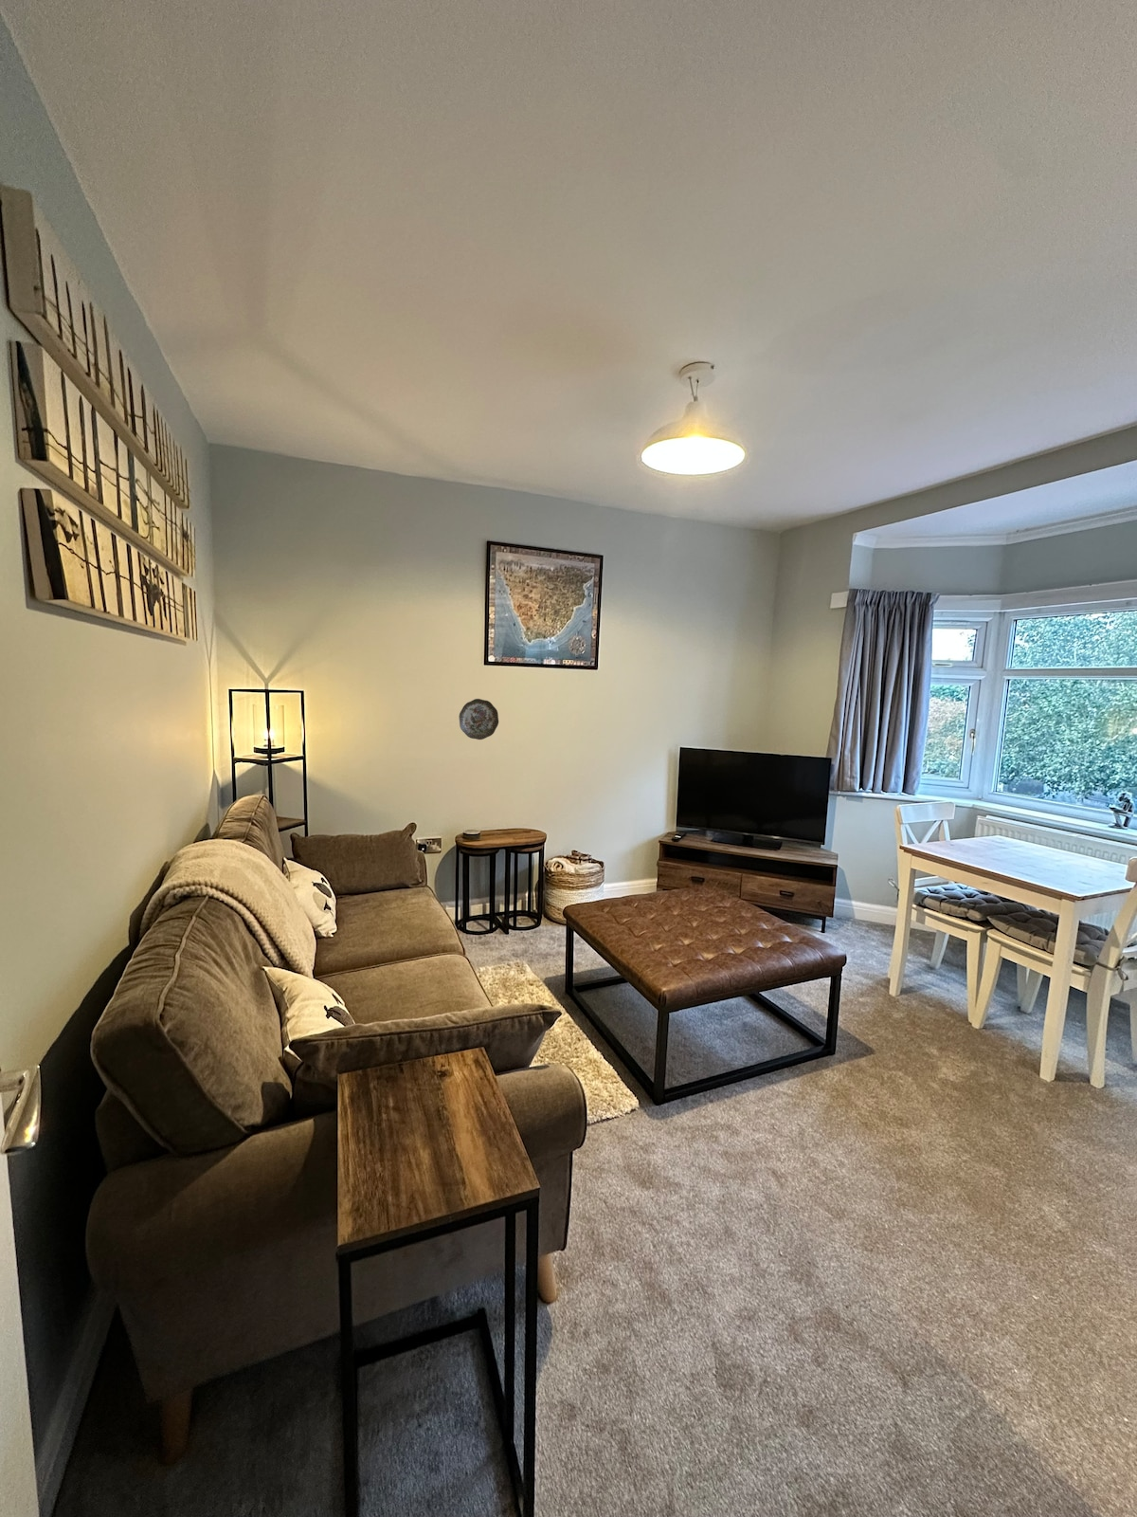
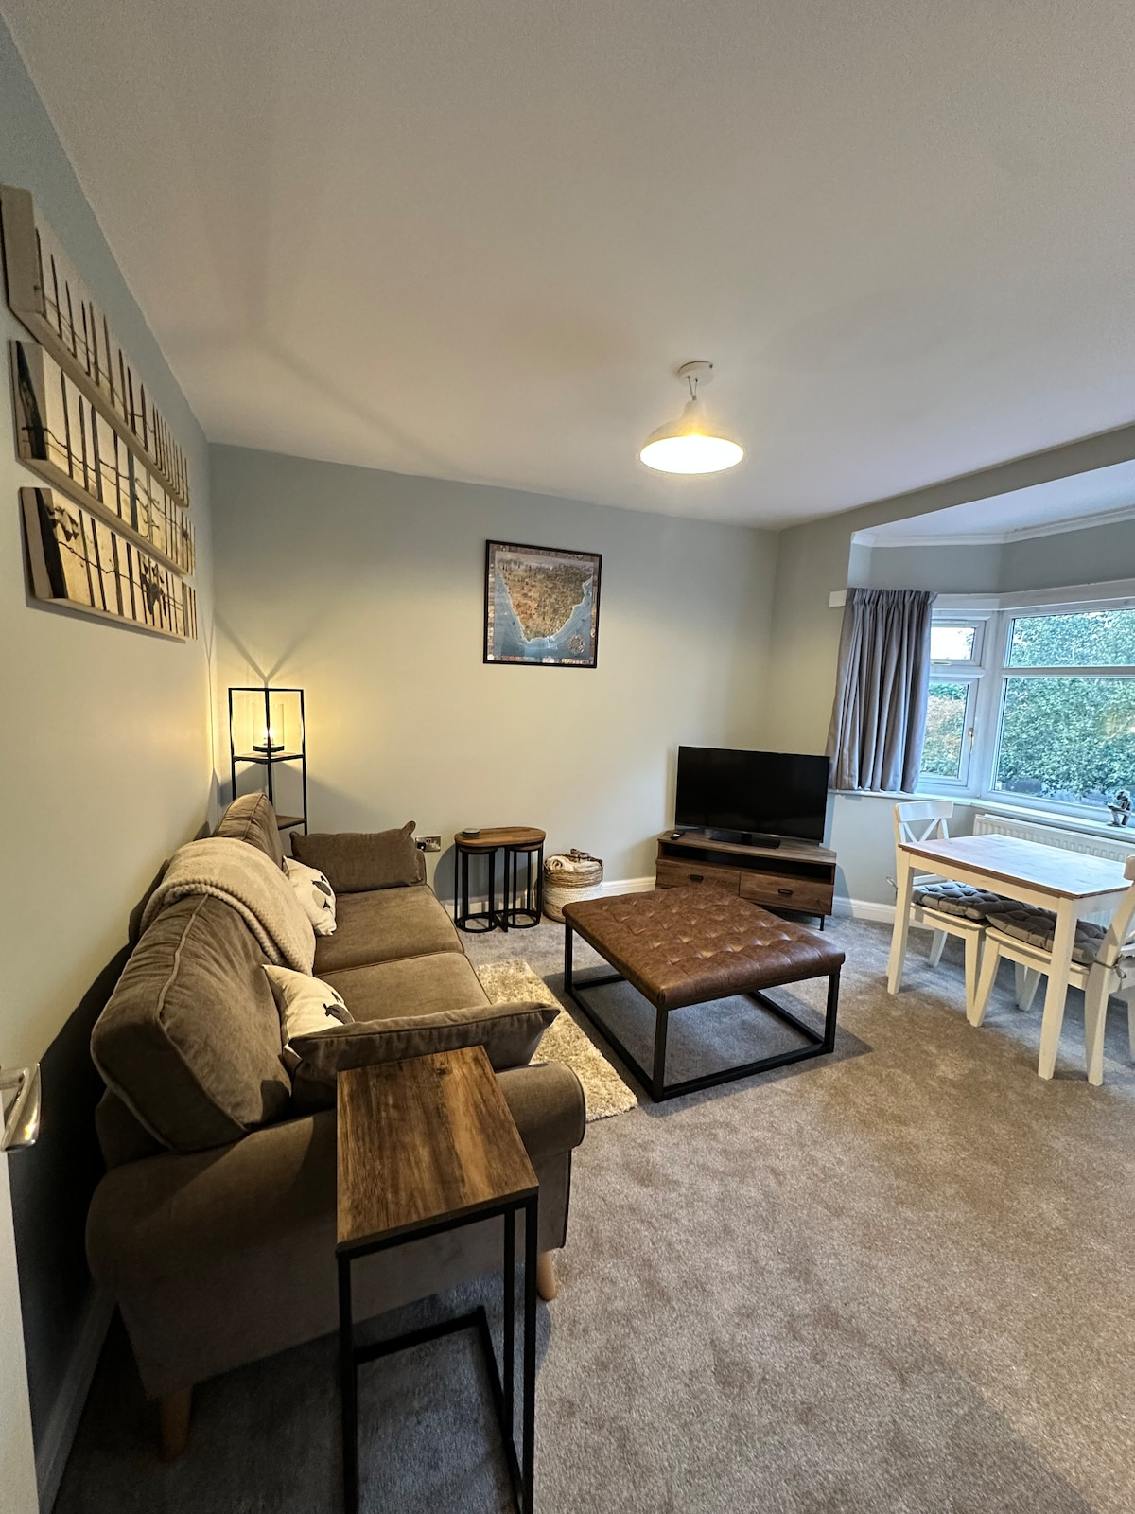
- decorative plate (479, 719)
